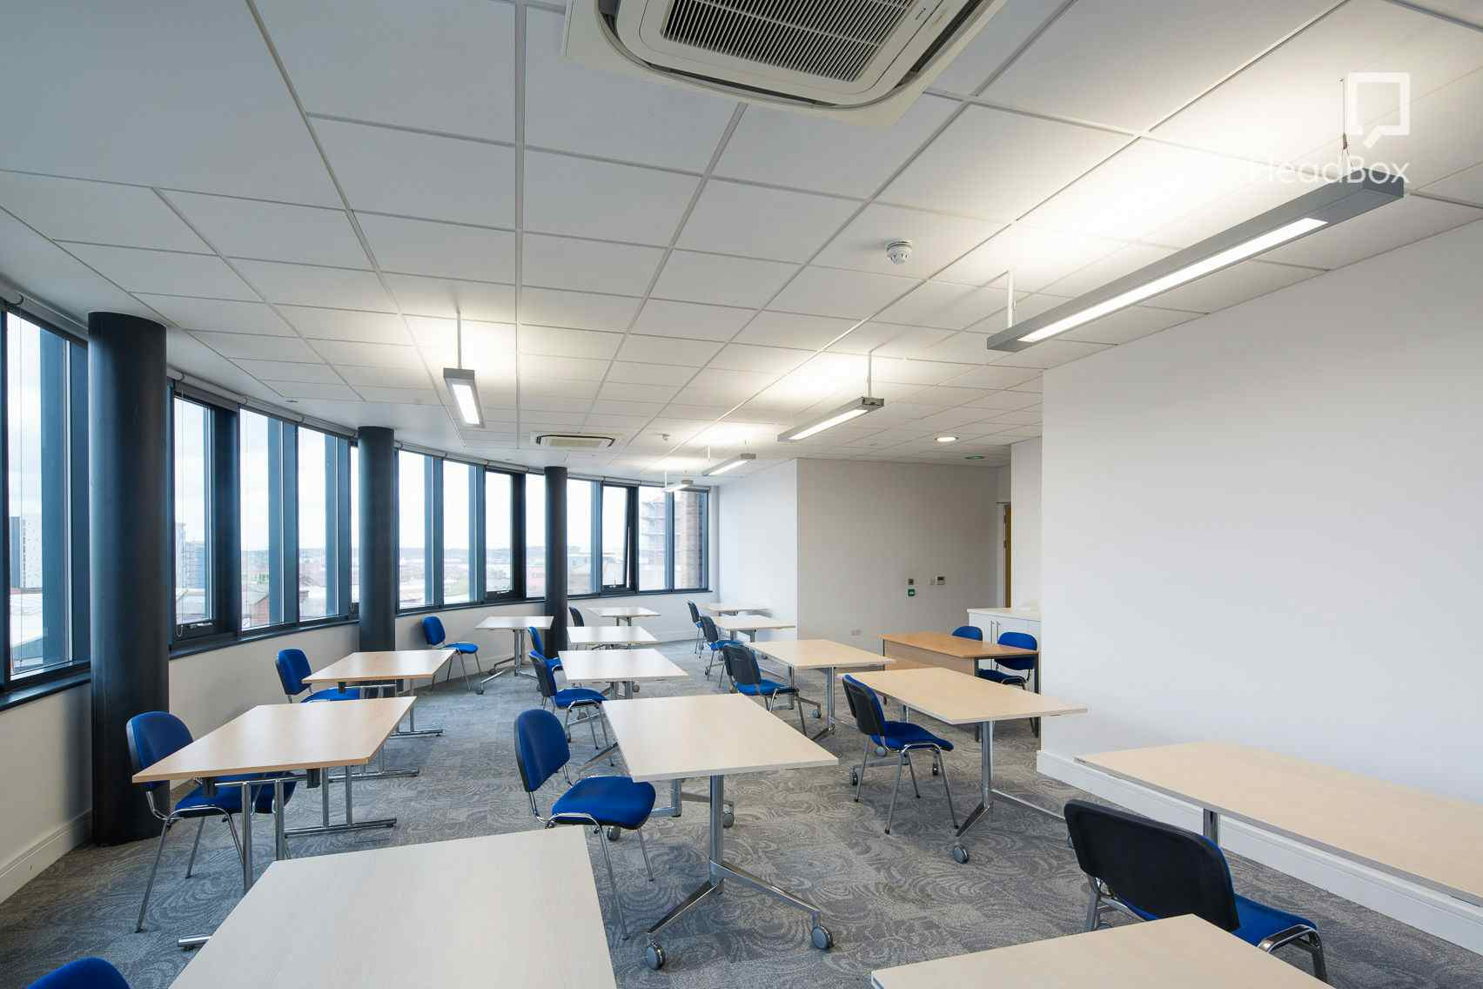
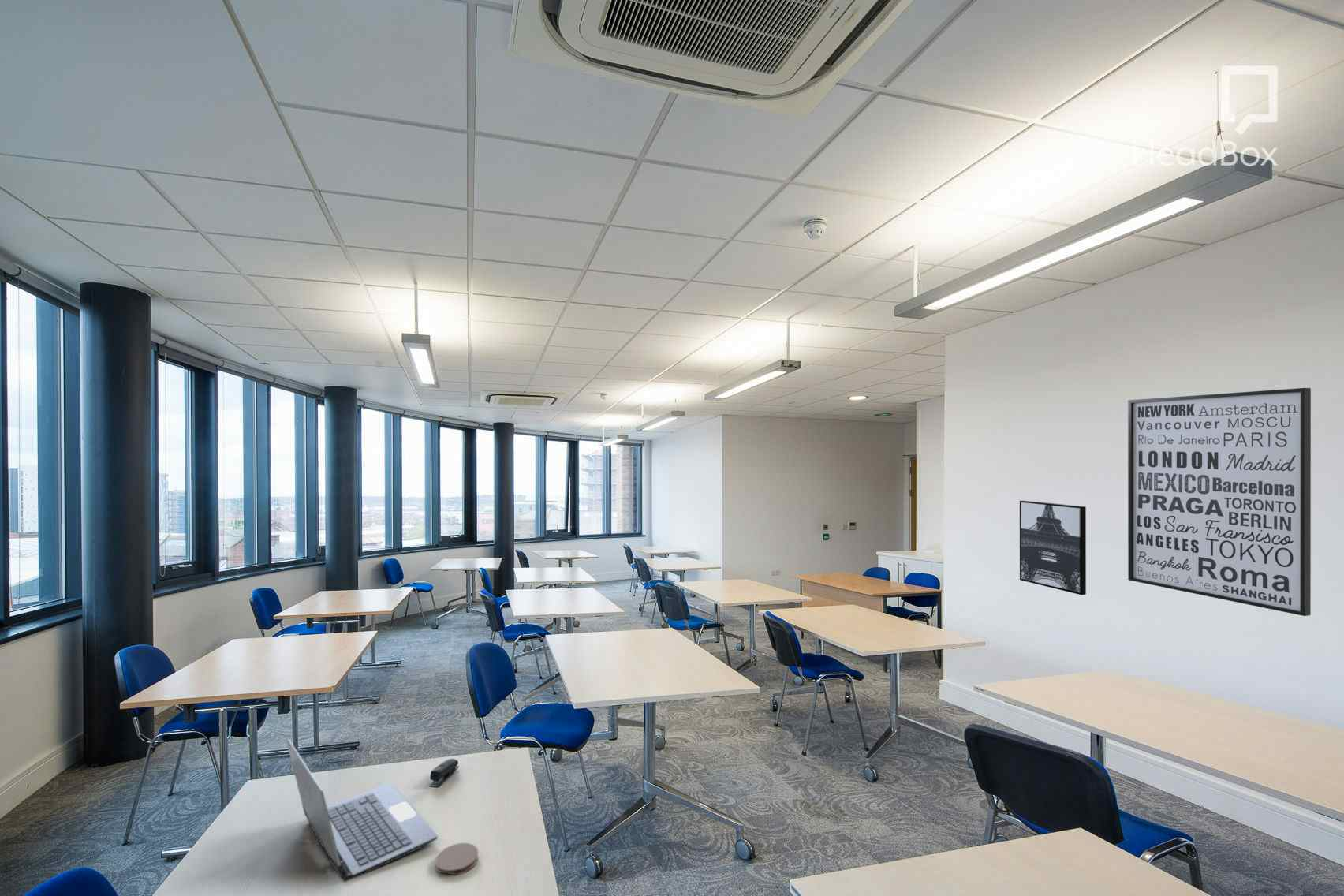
+ laptop computer (362, 793)
+ wall art (1051, 545)
+ stapler (444, 769)
+ wall art (1208, 495)
+ coaster (457, 859)
